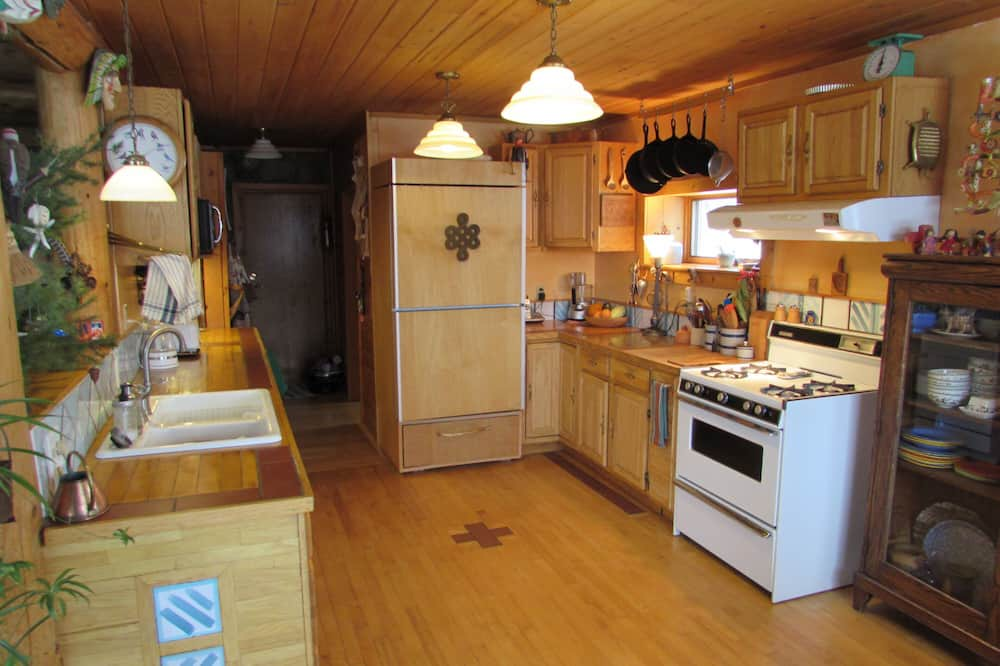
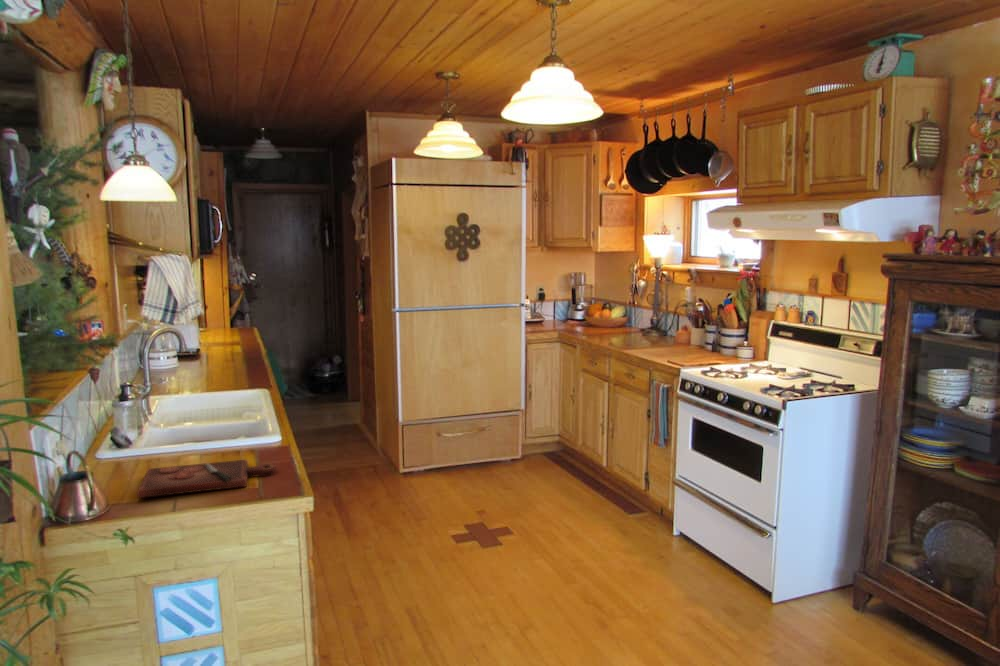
+ cutting board (202, 474)
